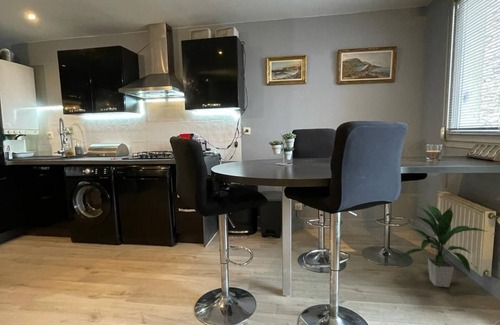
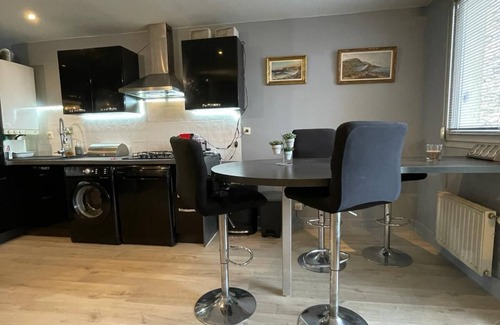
- indoor plant (437, 243)
